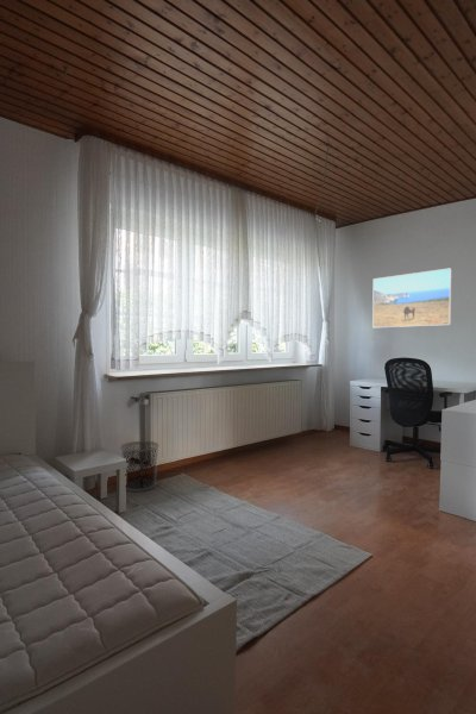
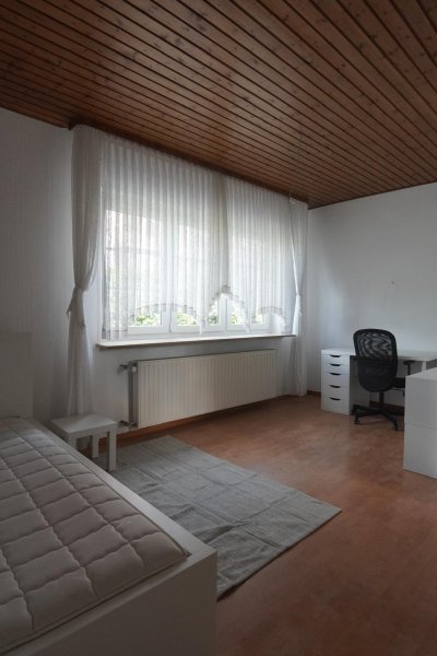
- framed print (408, 300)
- waste bin (140, 465)
